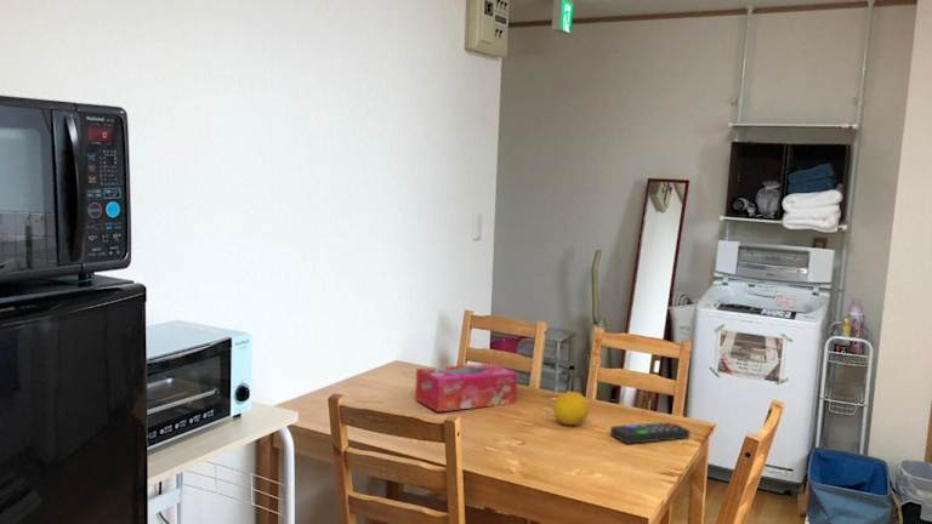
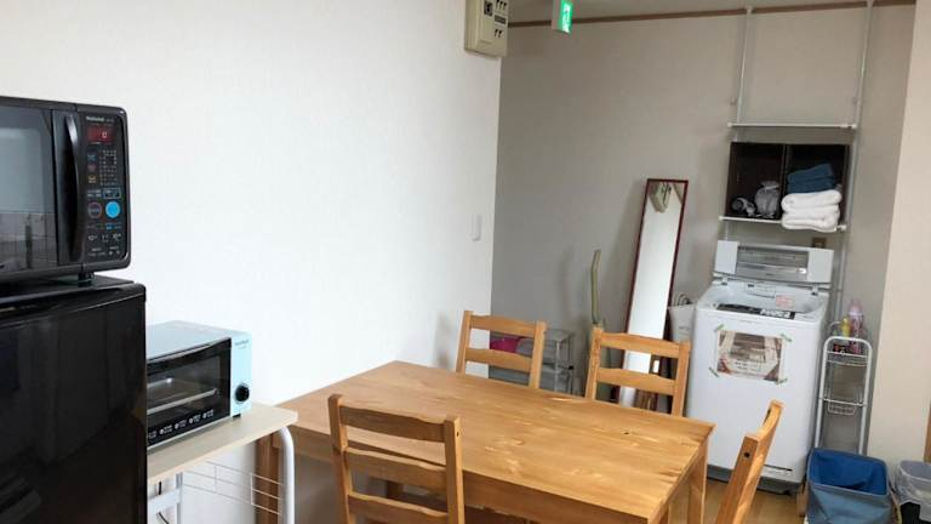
- remote control (649, 432)
- tissue box (466, 386)
- fruit (570, 408)
